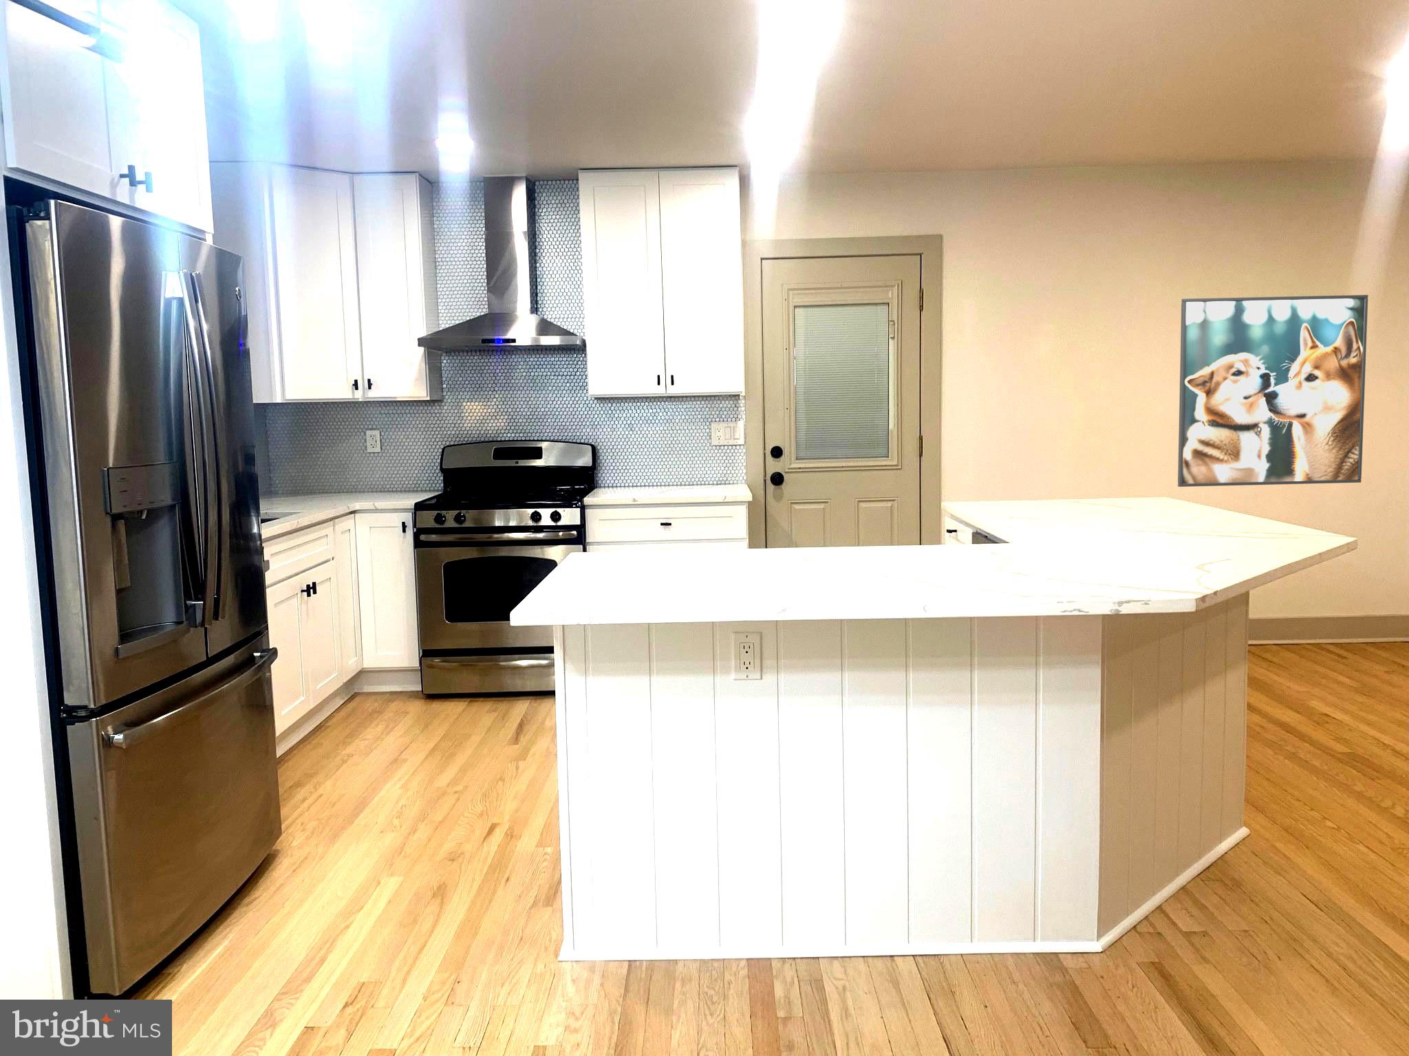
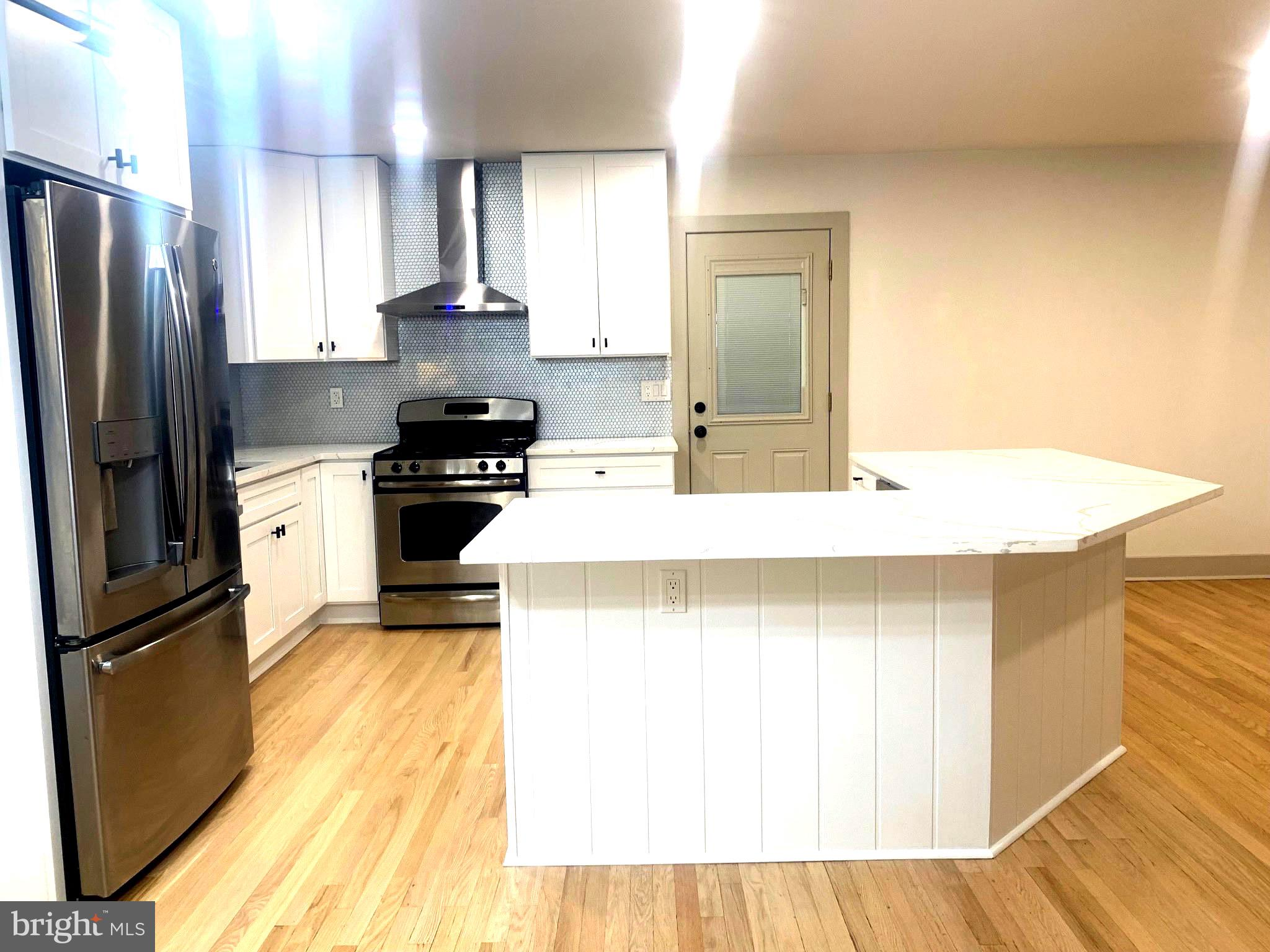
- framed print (1271, 392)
